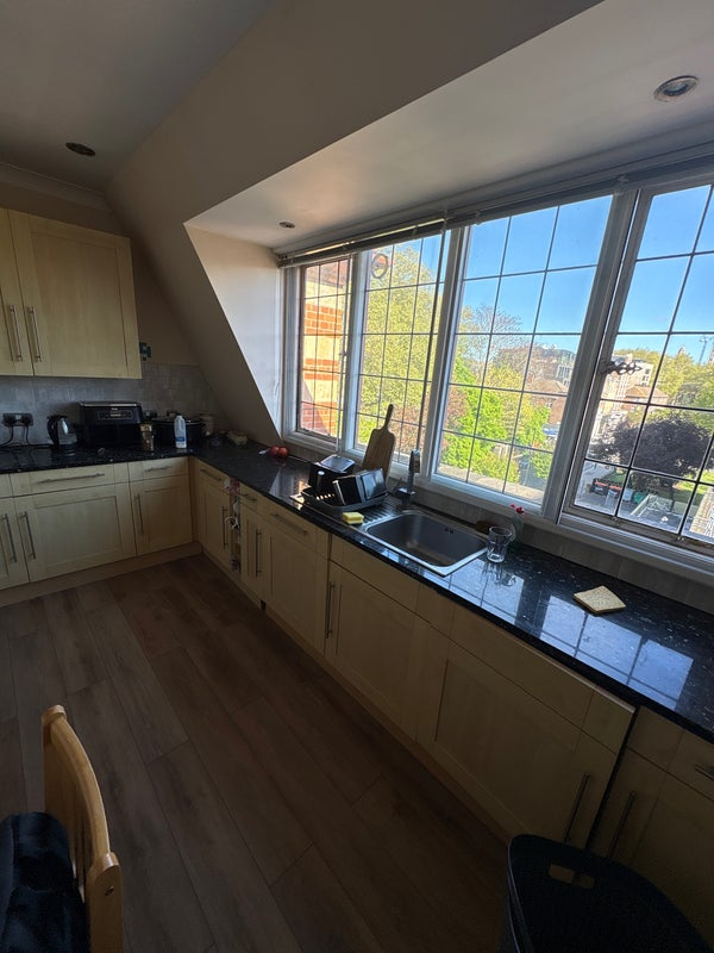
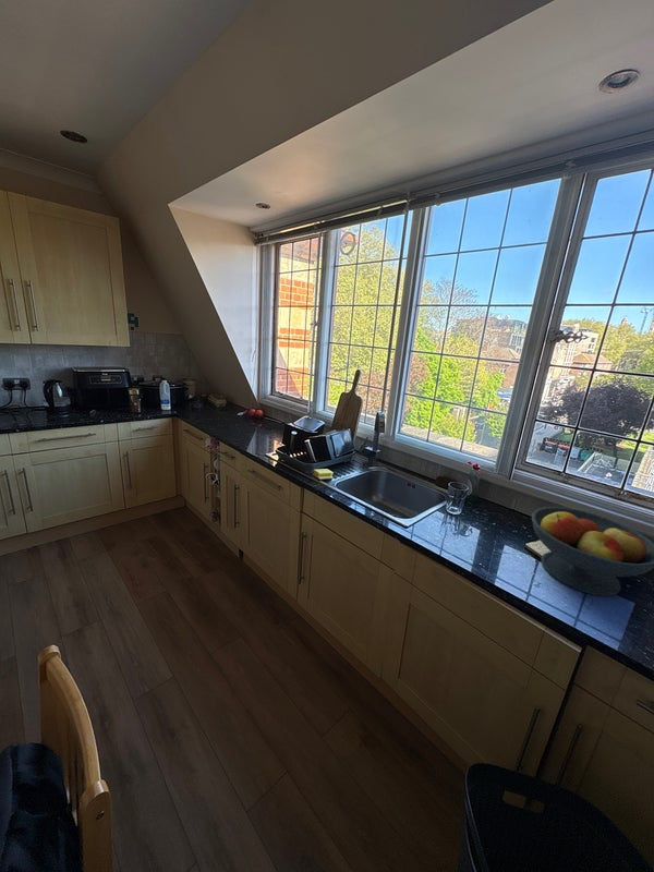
+ fruit bowl (586, 545)
